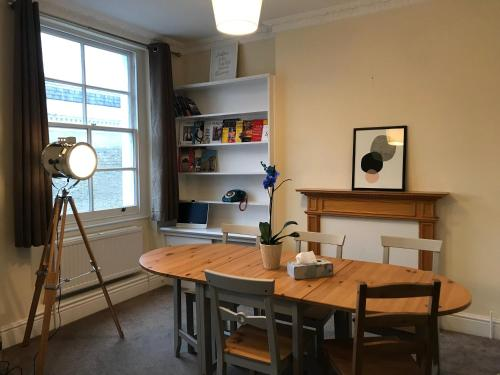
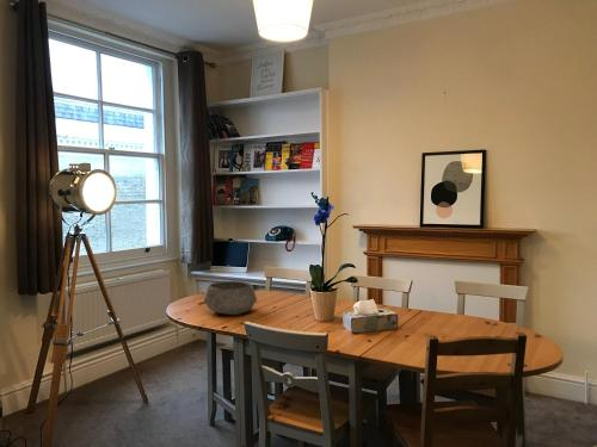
+ bowl (230, 297)
